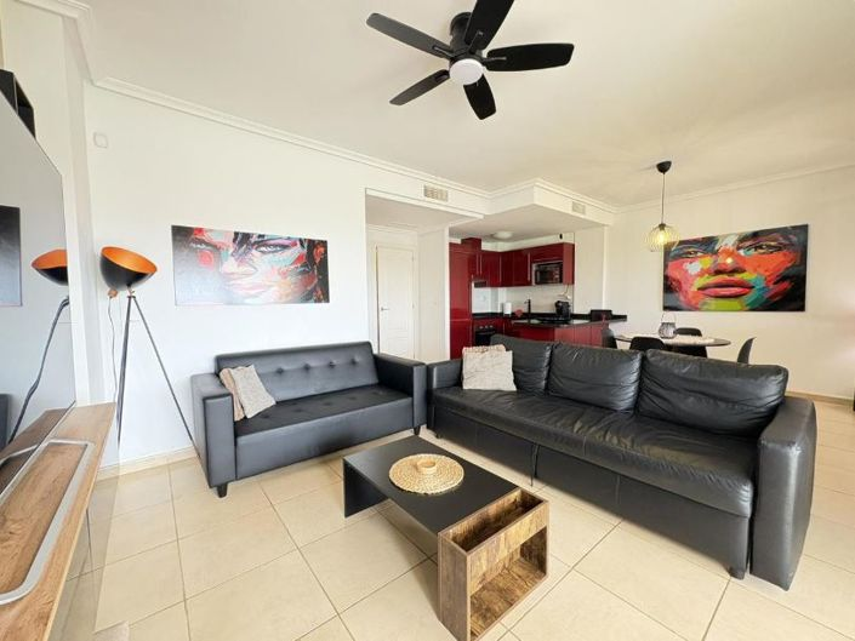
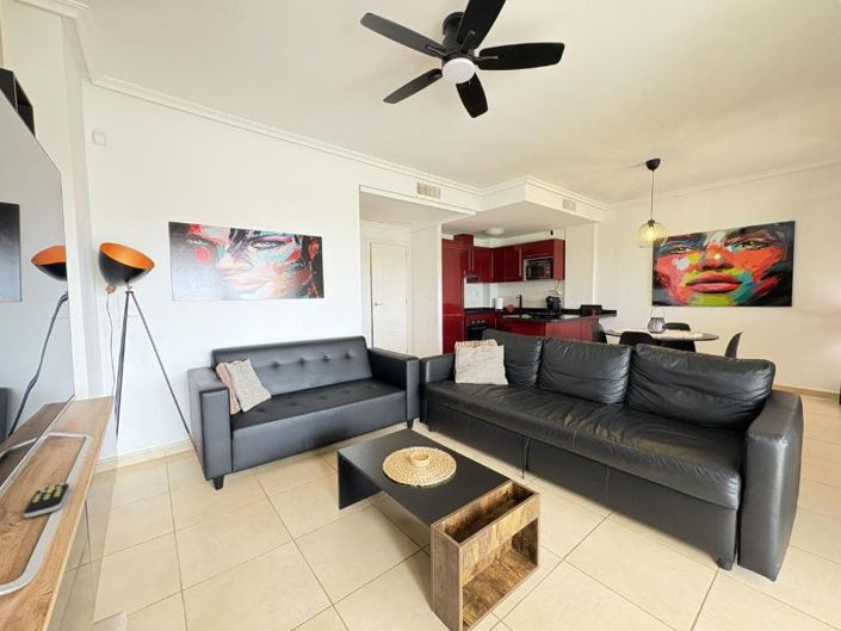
+ remote control (48, 499)
